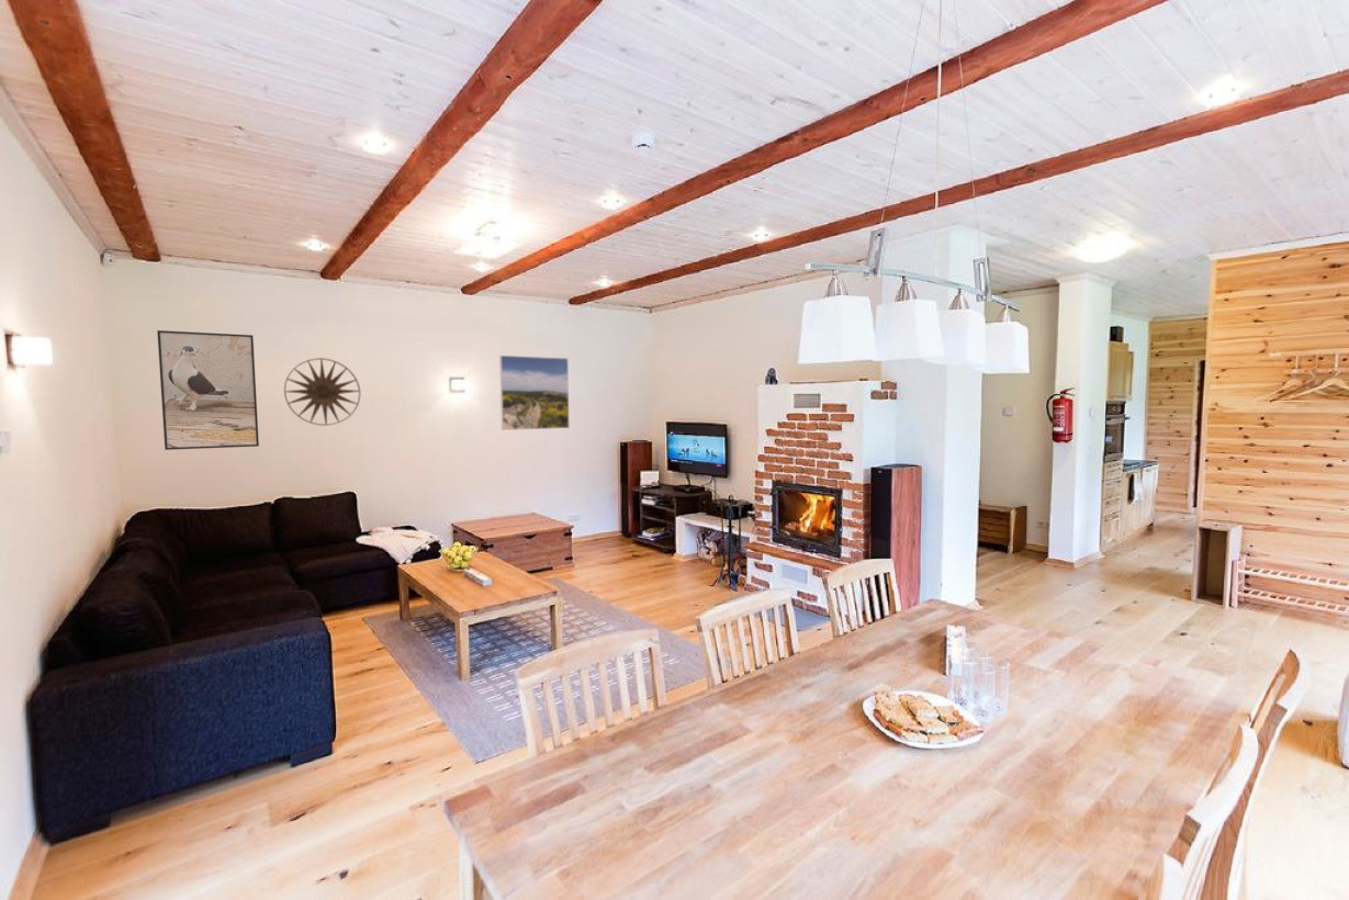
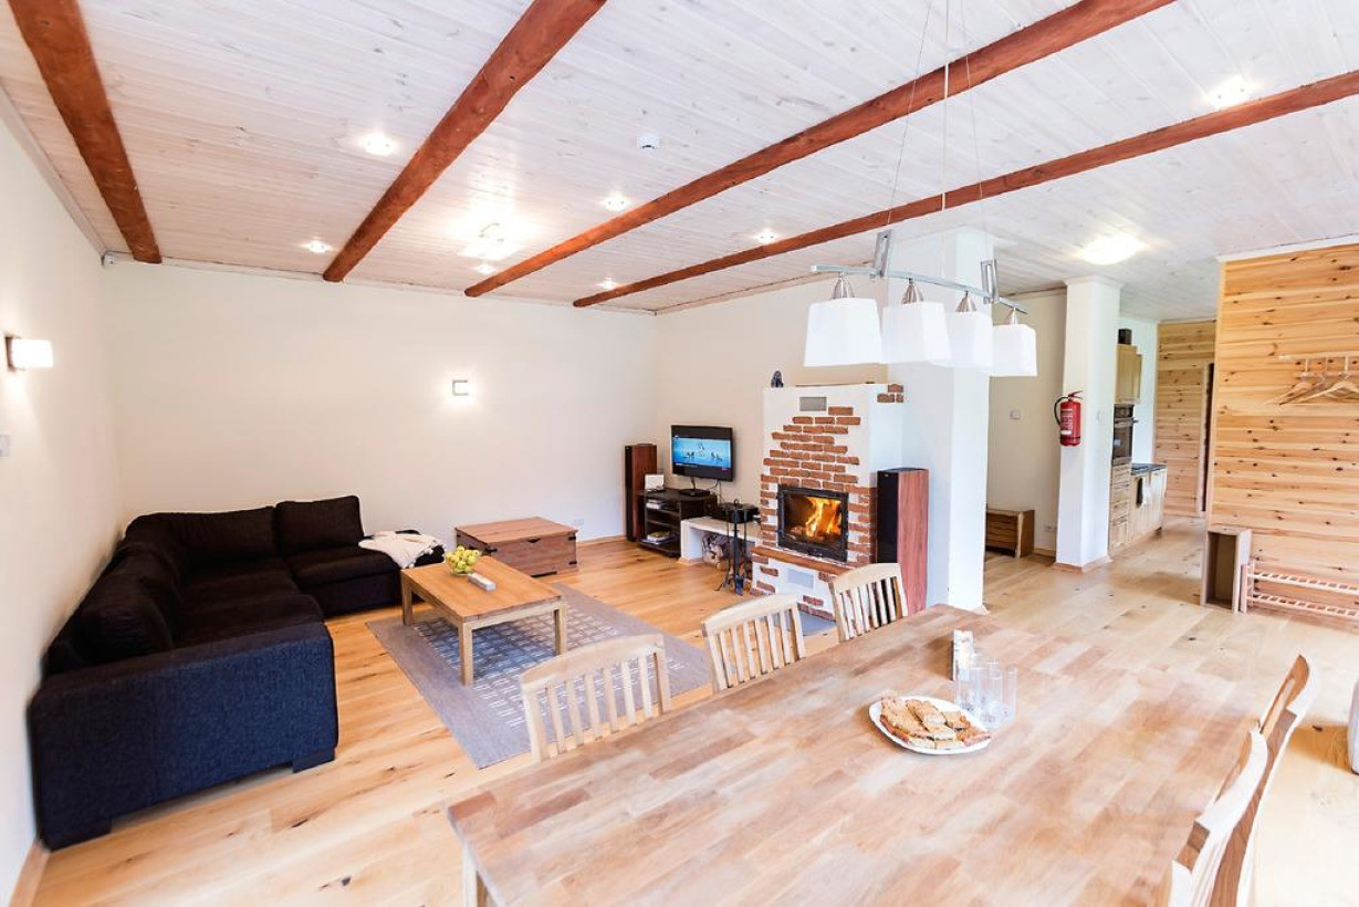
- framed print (536, 393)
- wall art (323, 392)
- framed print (210, 391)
